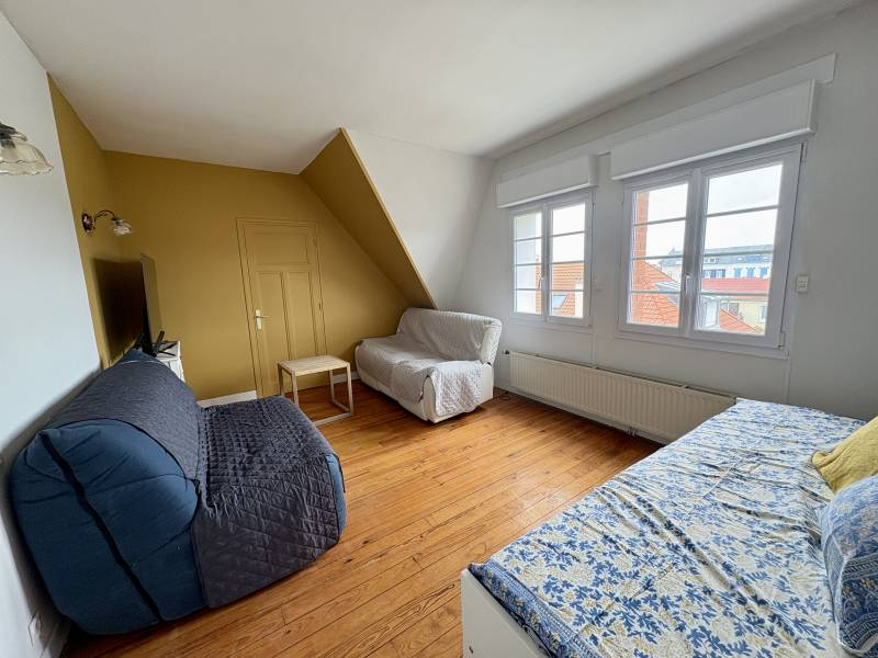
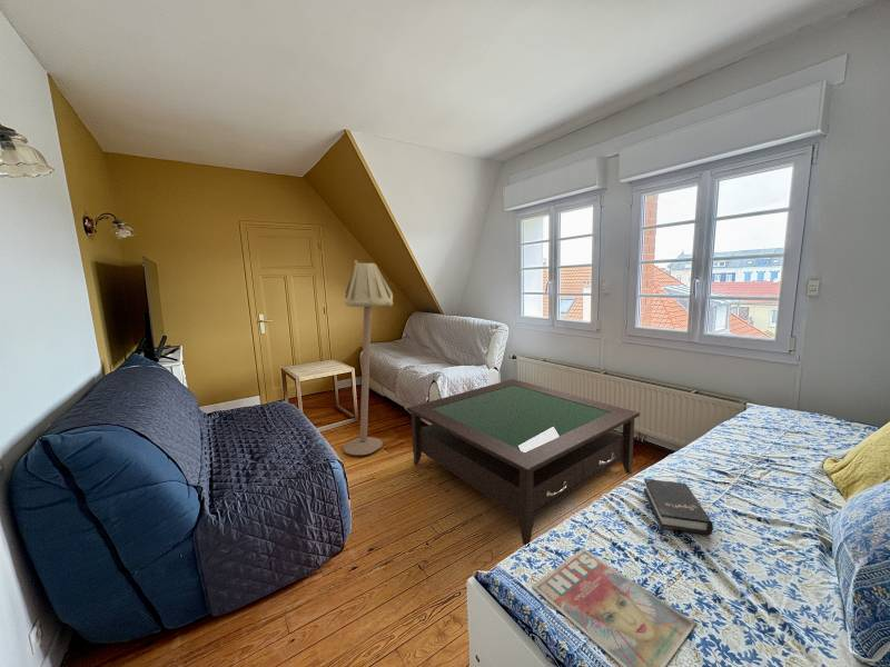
+ floor lamp (367, 355)
+ coffee table (517, 439)
+ hardback book (674, 504)
+ magazine (609, 604)
